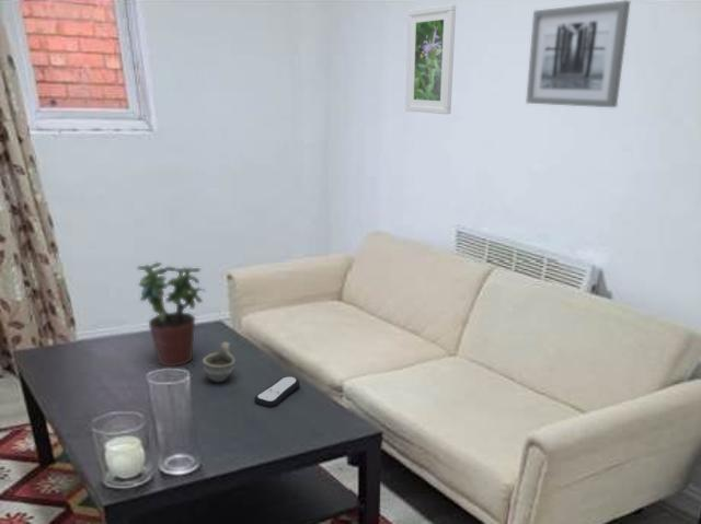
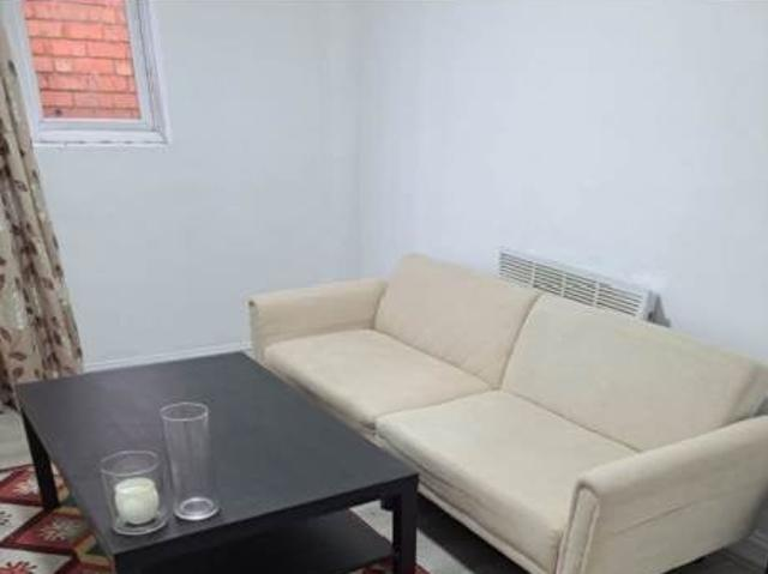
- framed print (428, 61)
- potted plant (165, 311)
- wall art (573, 56)
- remote control (278, 391)
- cup (221, 363)
